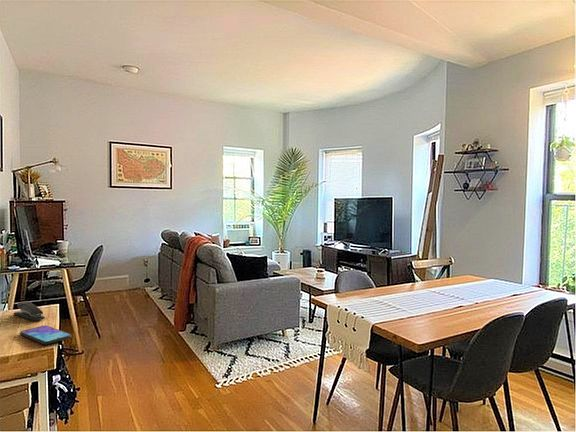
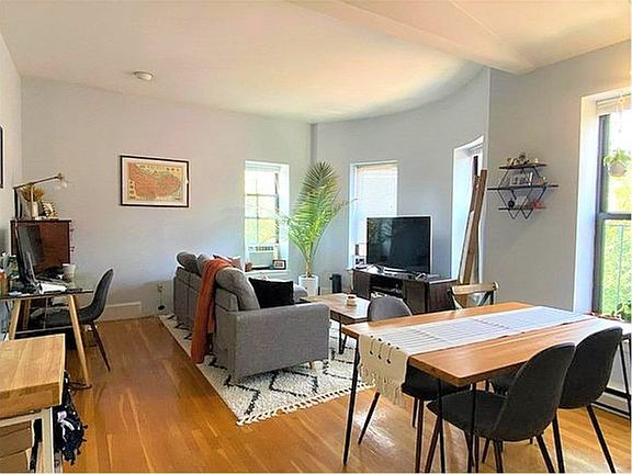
- smartphone (45, 334)
- stapler (29, 310)
